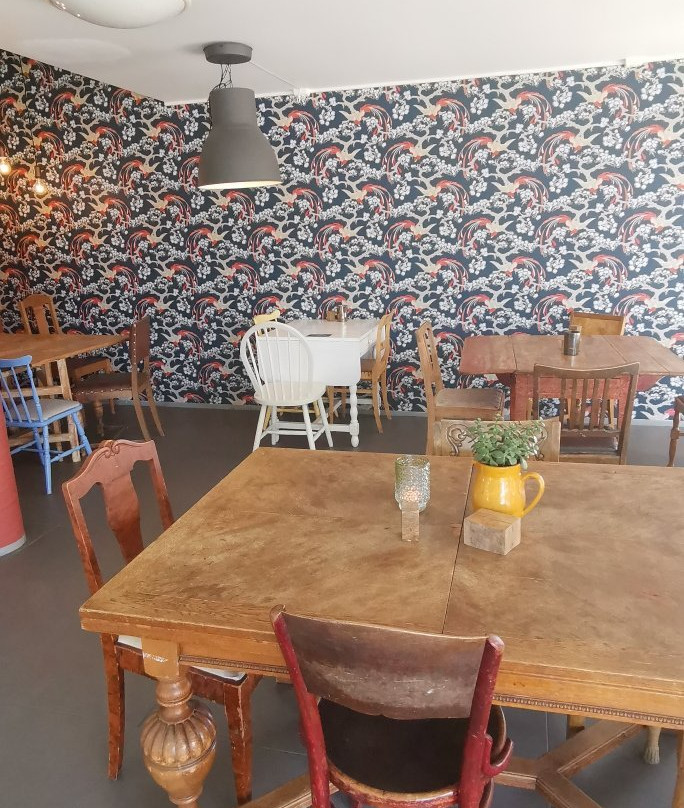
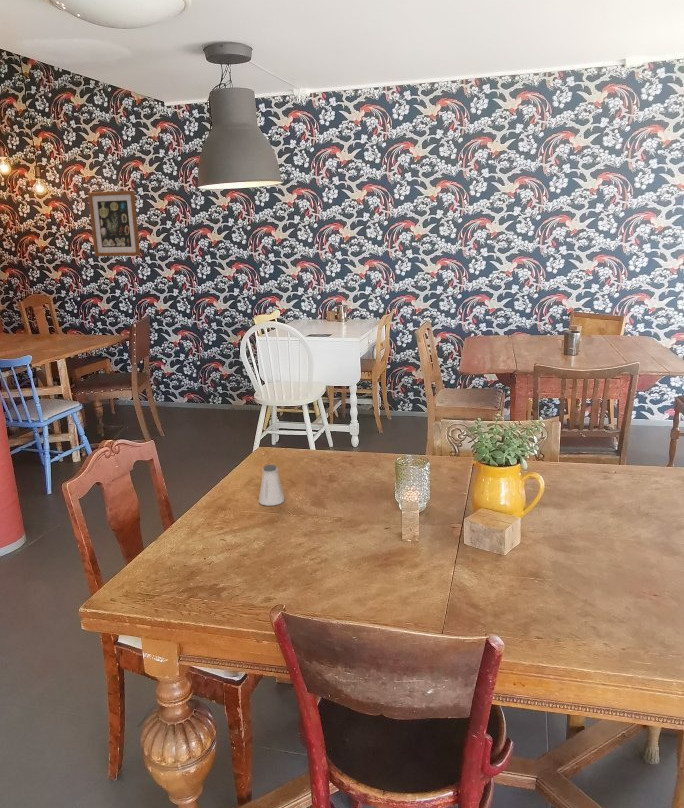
+ wall art (114, 224)
+ saltshaker (270, 483)
